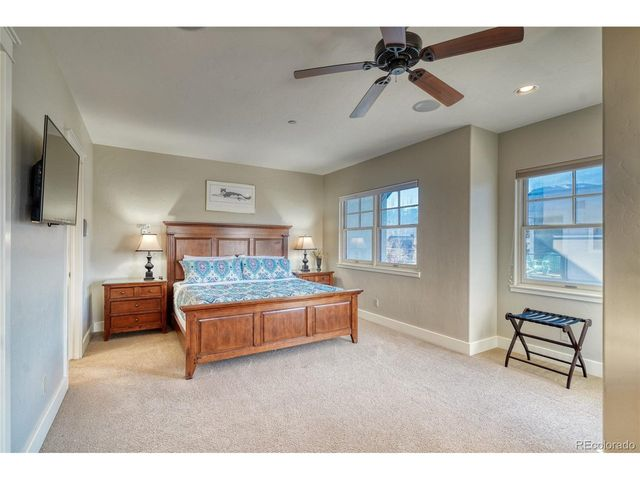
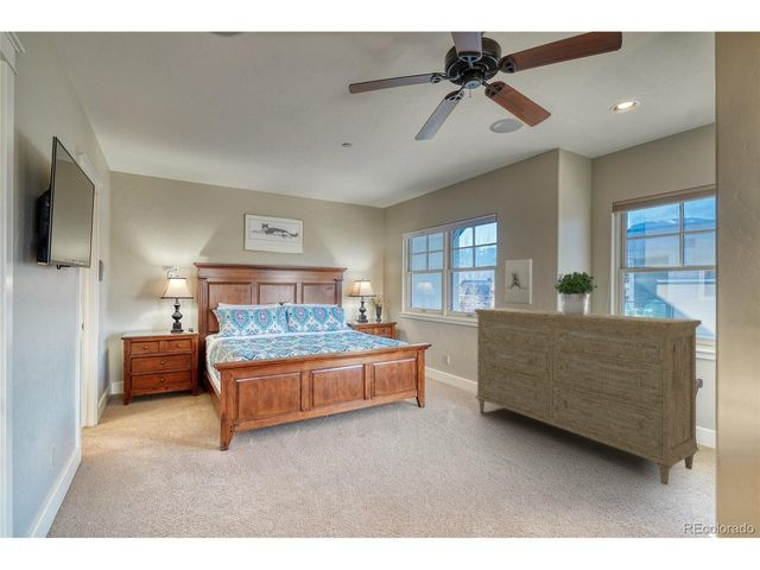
+ potted plant (575, 292)
+ wall sculpture (518, 281)
+ dresser (565, 374)
